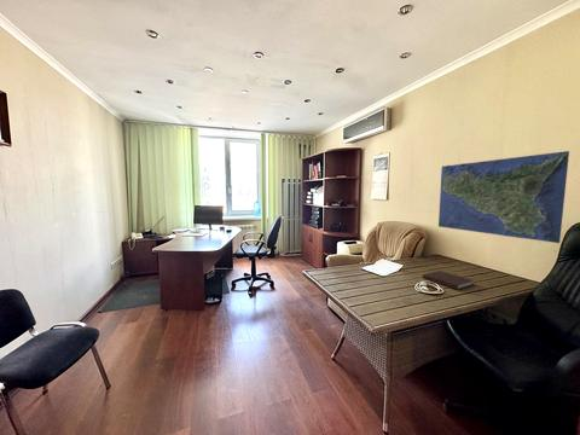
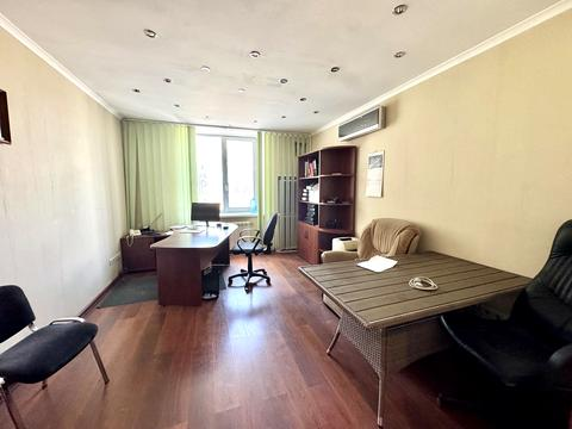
- map (486, 197)
- notebook (447, 279)
